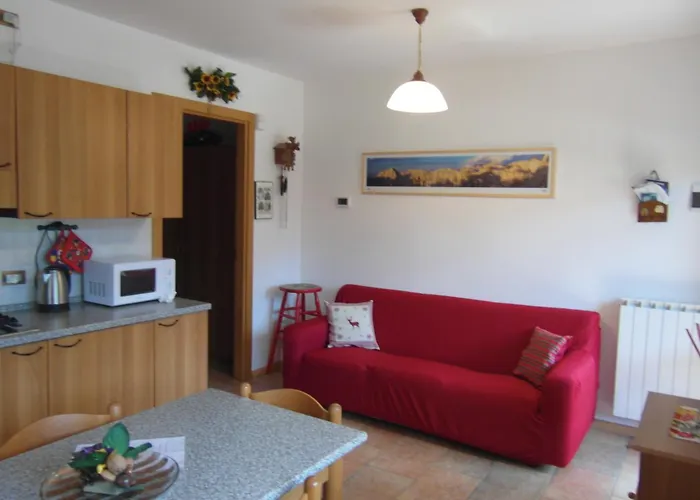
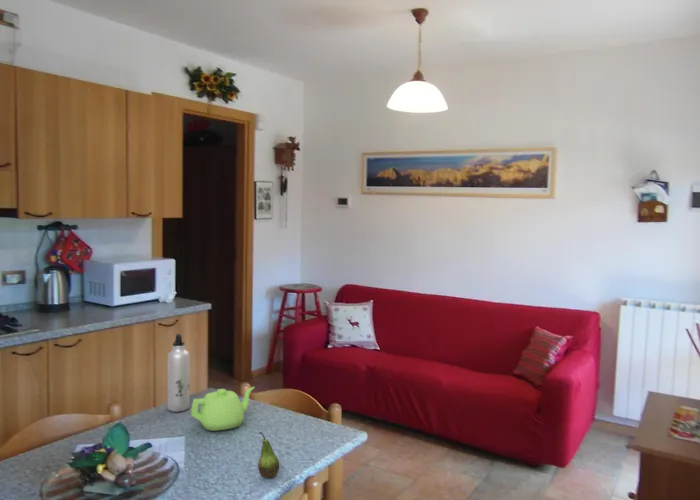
+ fruit (268, 452)
+ water bottle (178, 371)
+ teapot (223, 407)
